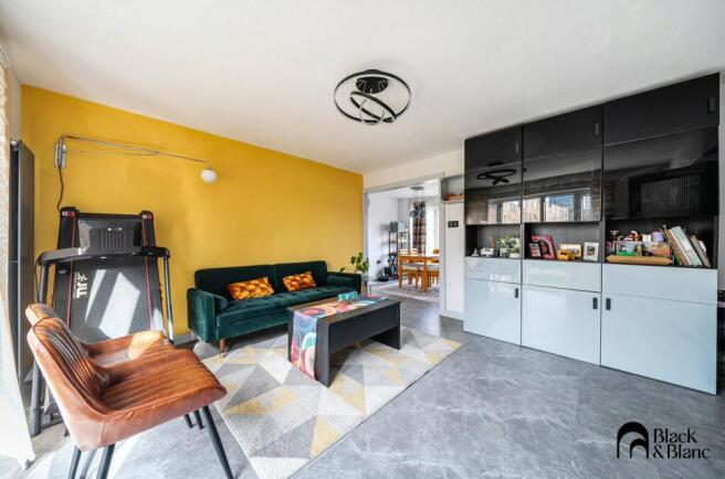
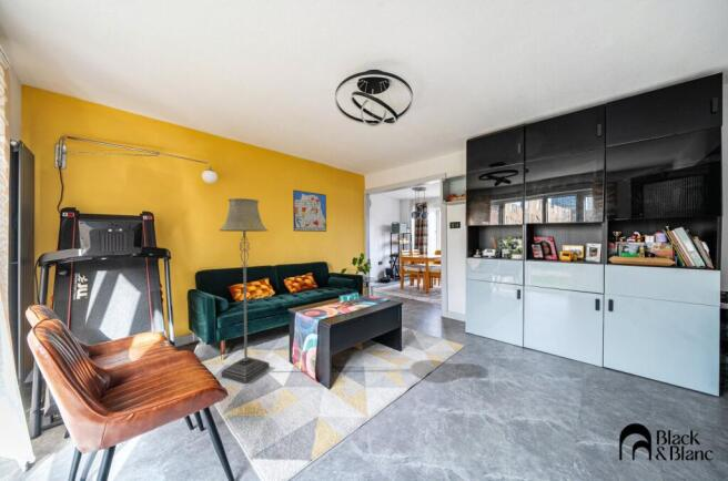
+ floor lamp (244, 286)
+ wall art (311, 212)
